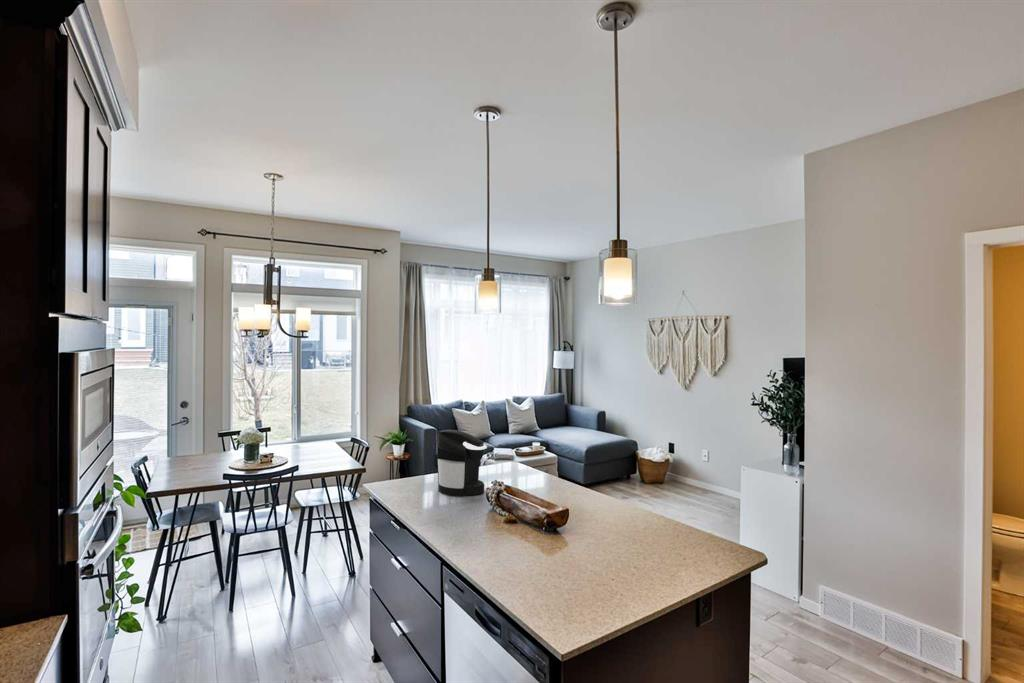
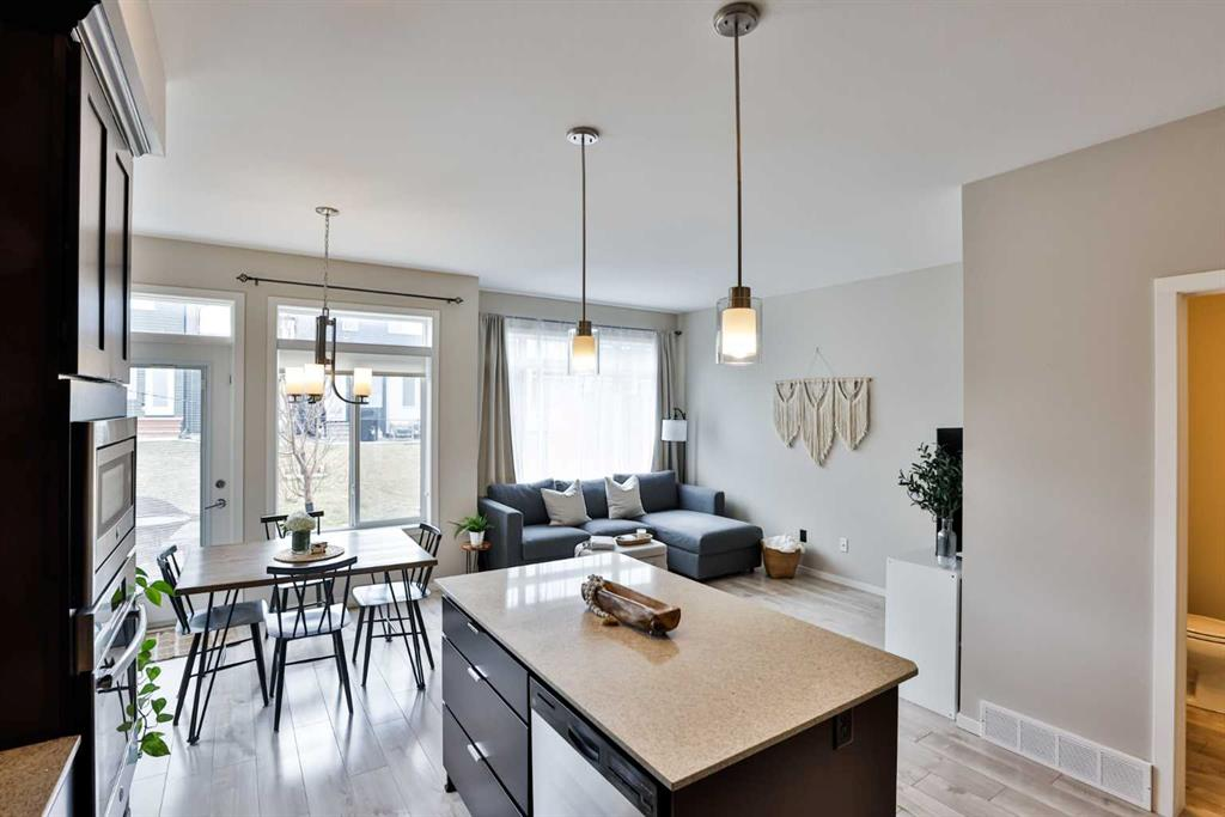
- coffee maker (462, 460)
